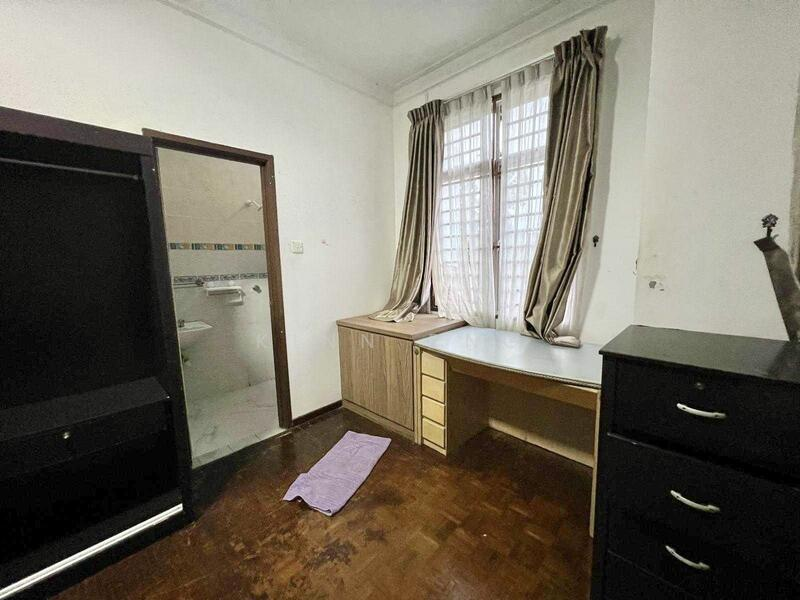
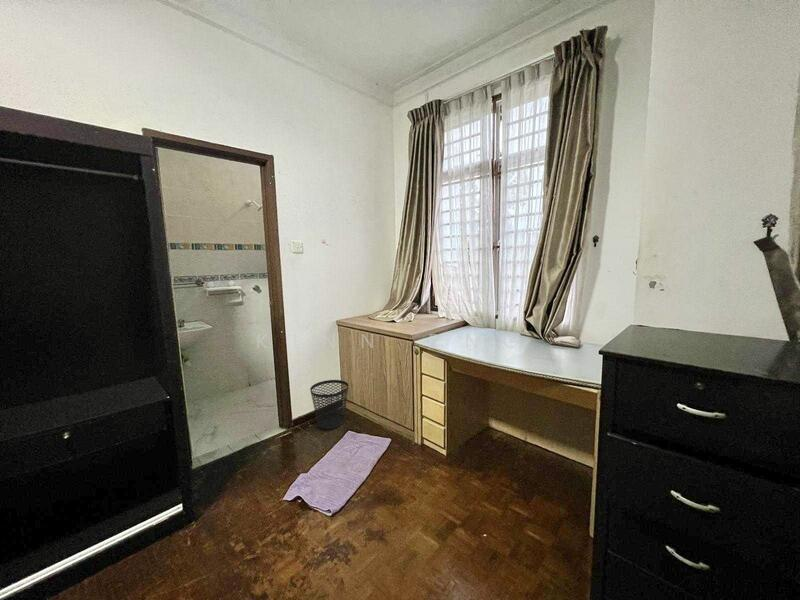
+ wastebasket (330, 405)
